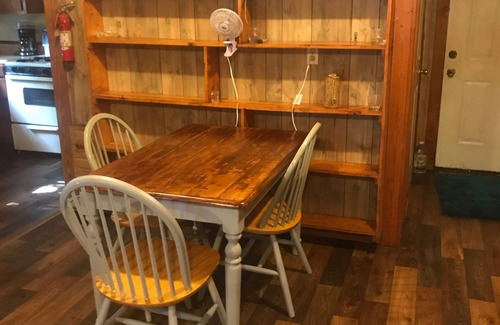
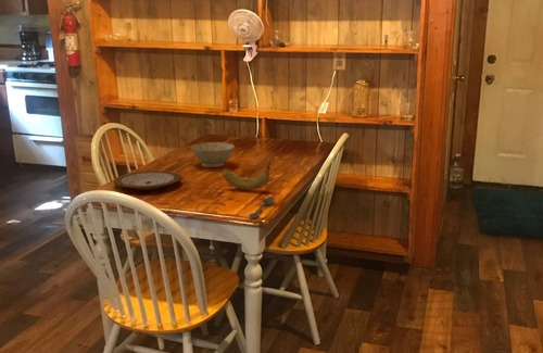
+ bowl (213, 155)
+ fruit (247, 178)
+ spoon (262, 206)
+ plate (148, 181)
